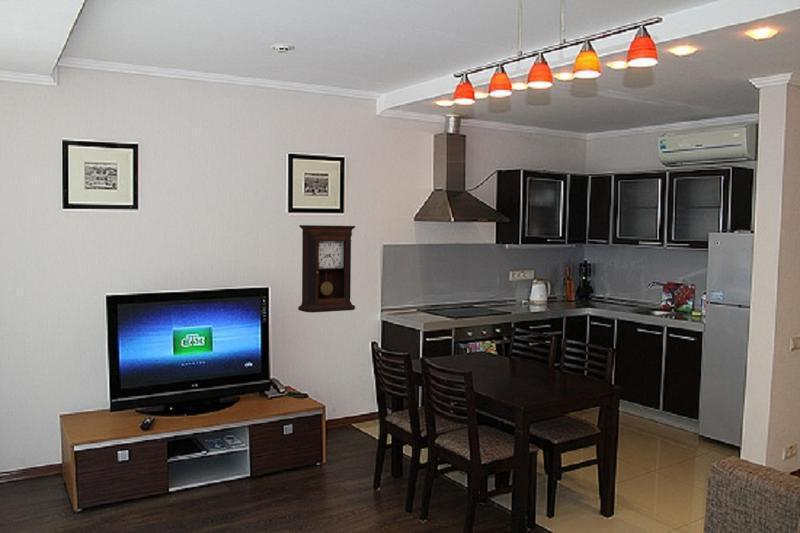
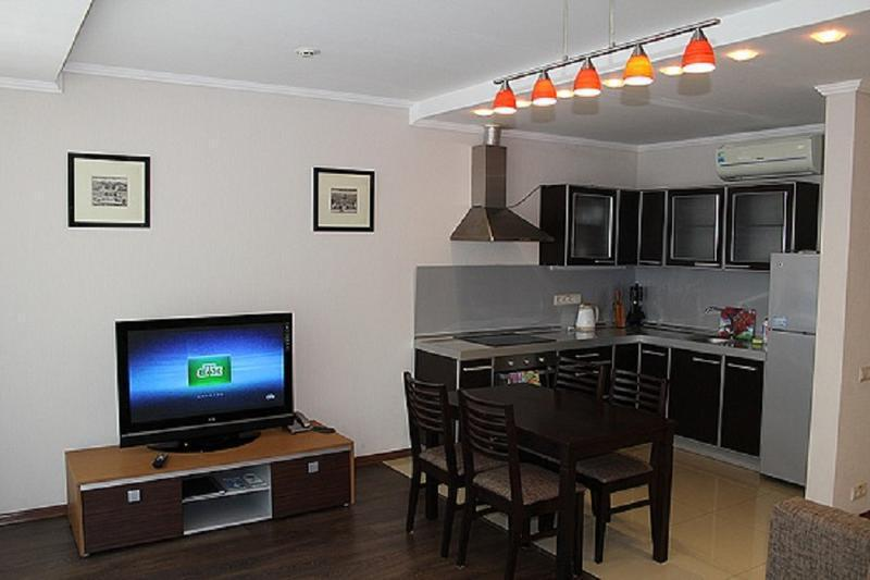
- pendulum clock (328, 267)
